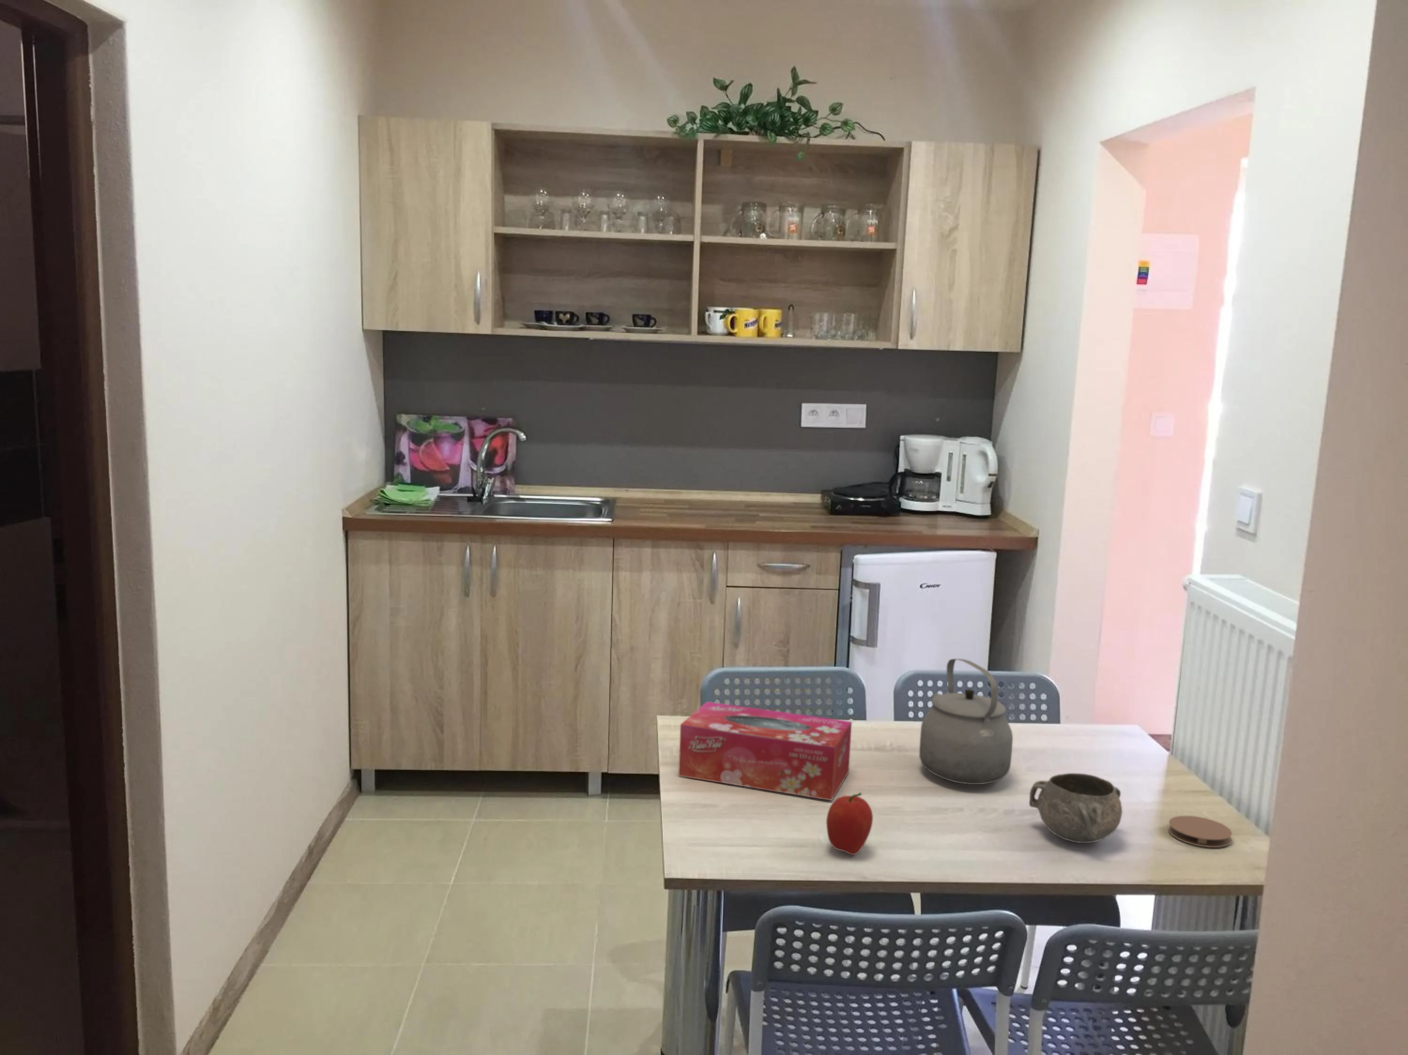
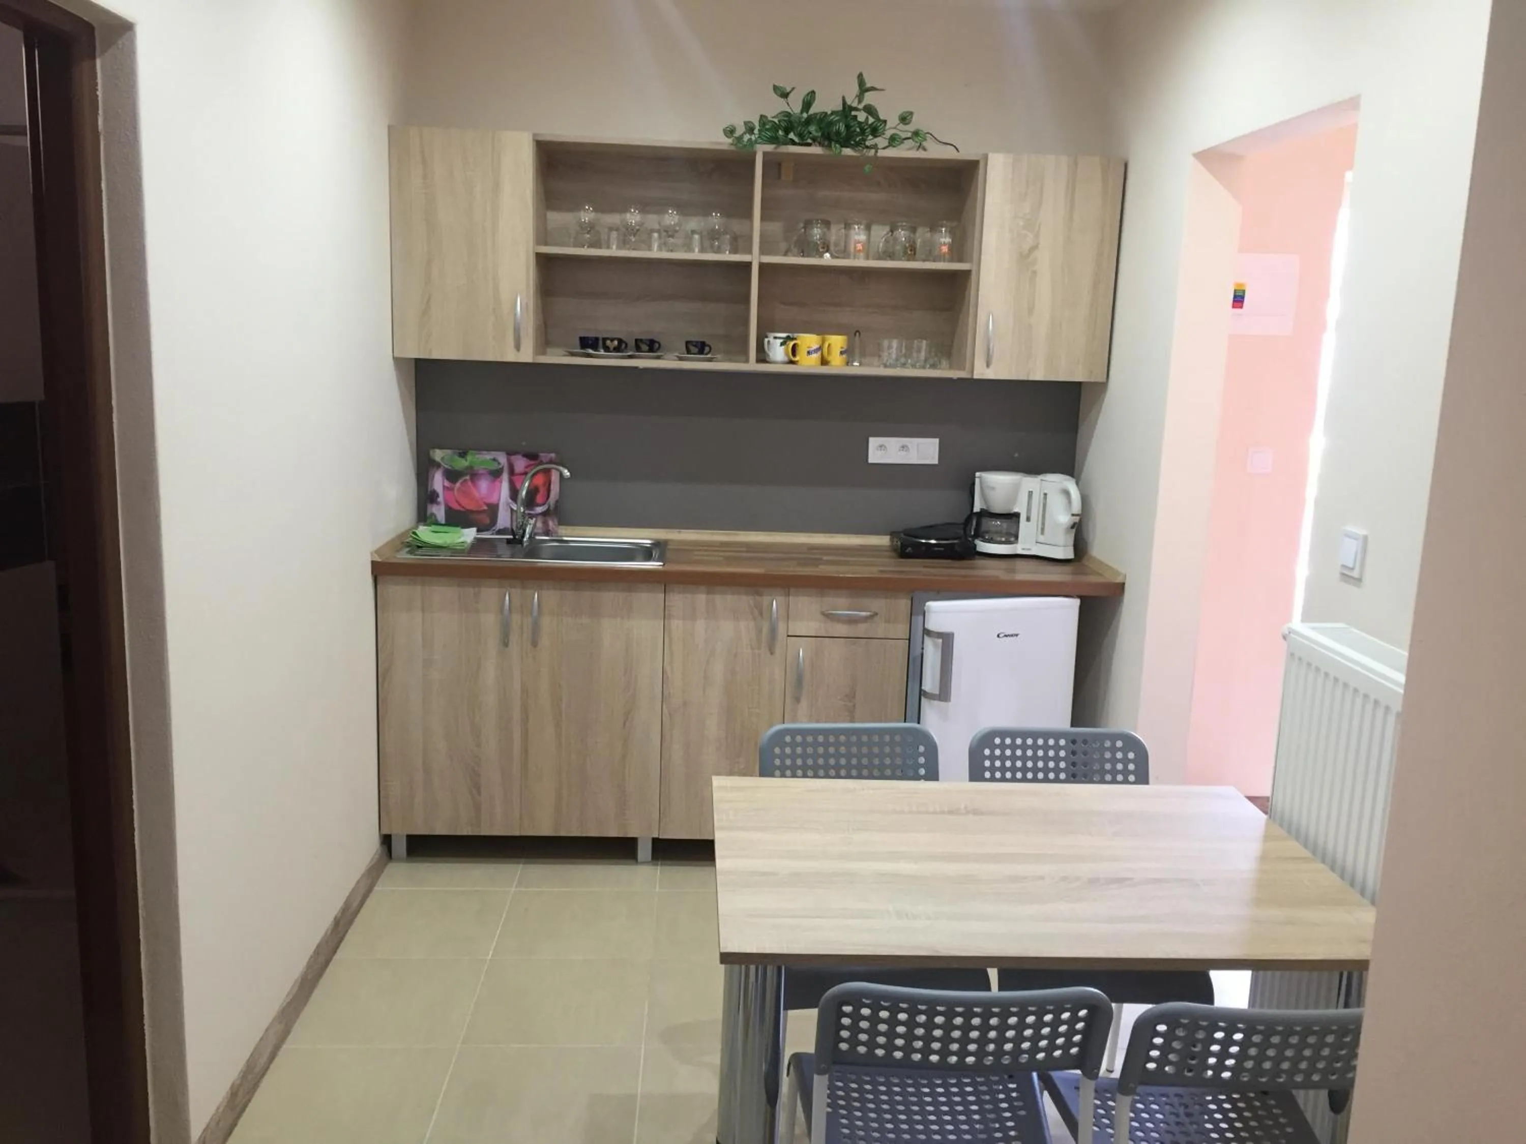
- tissue box (766, 748)
- coaster (1200, 831)
- tea kettle (961, 715)
- decorative bowl (1074, 811)
- fruit (849, 821)
